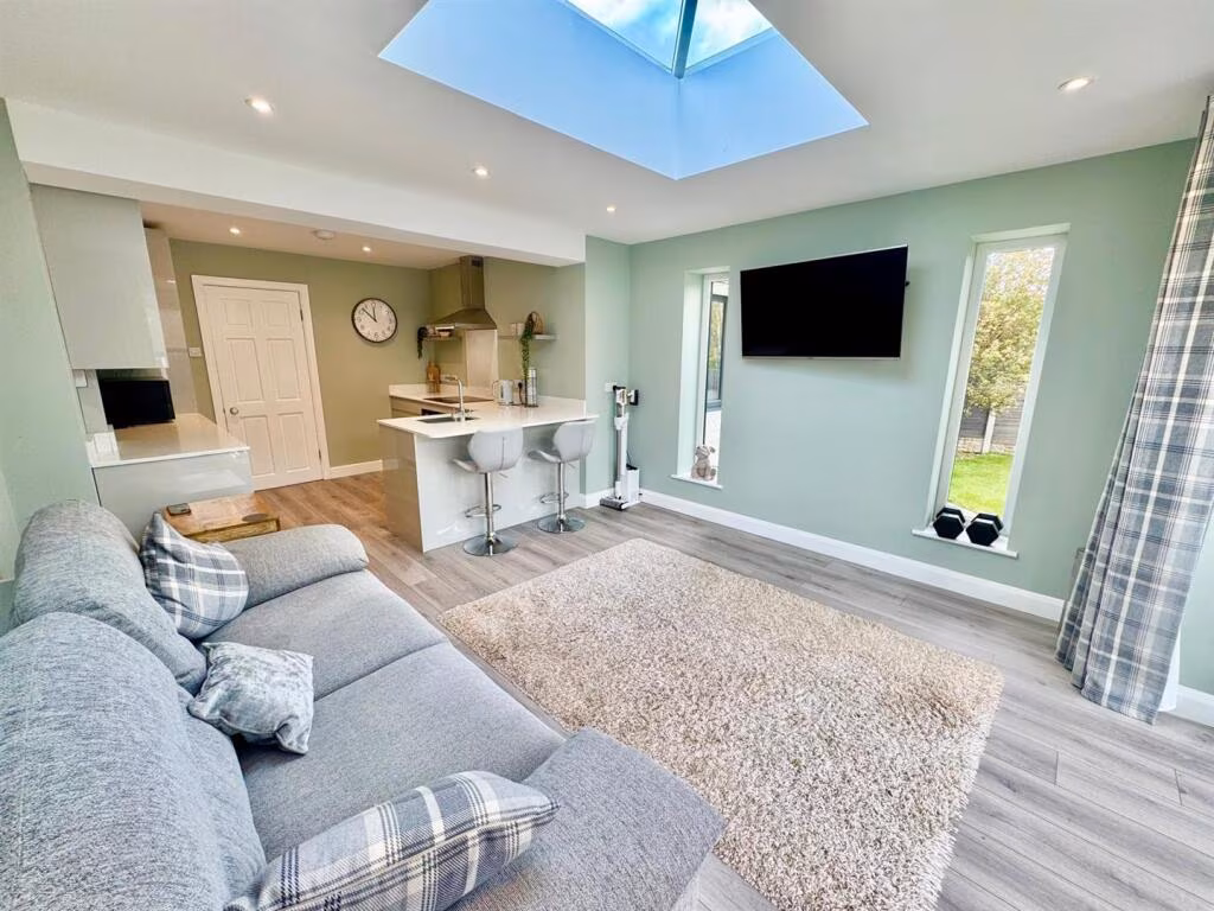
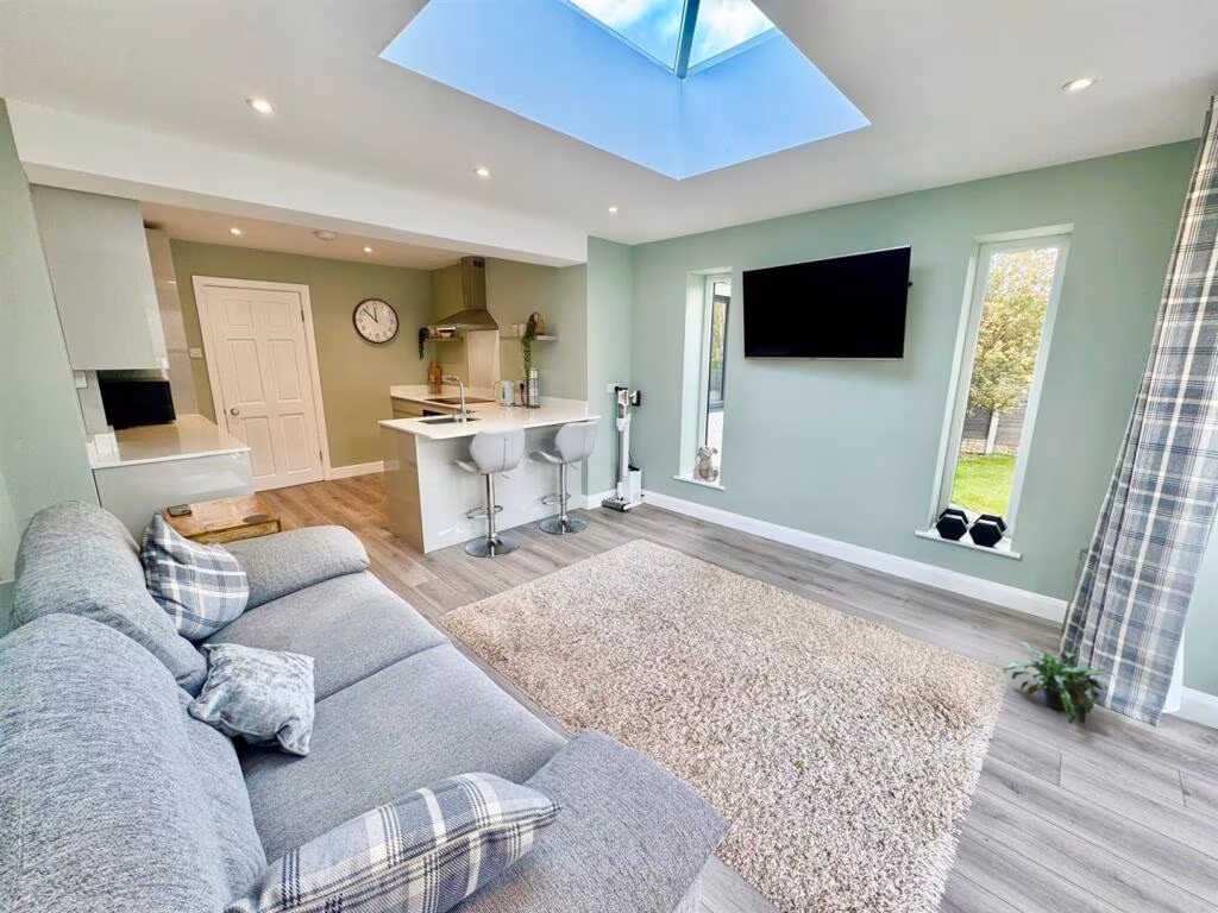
+ potted plant (1055, 678)
